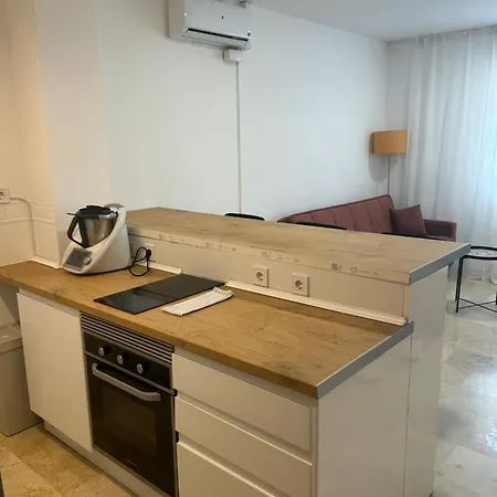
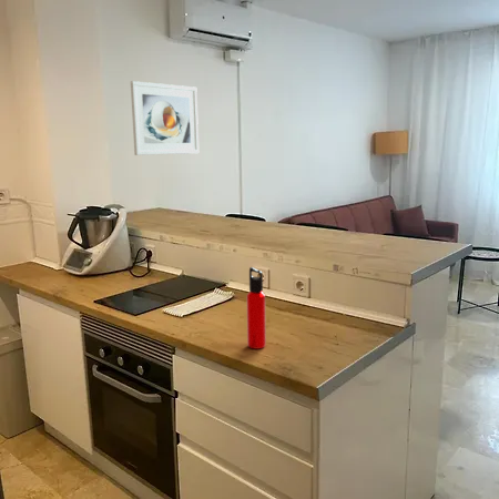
+ water bottle (256, 307)
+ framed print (166, 120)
